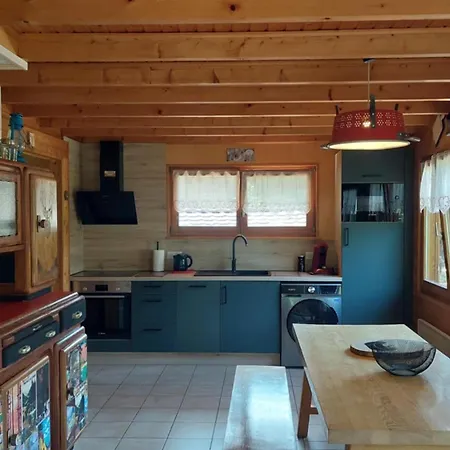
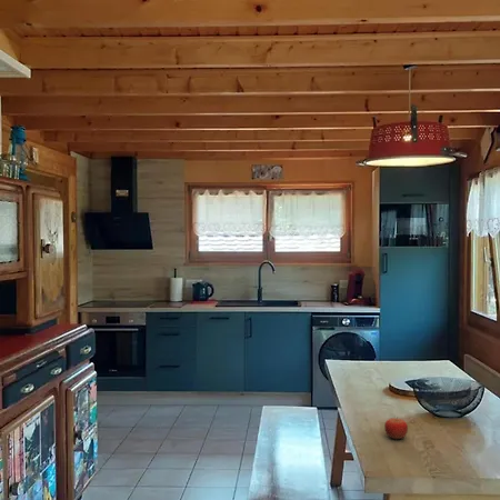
+ fruit (396, 427)
